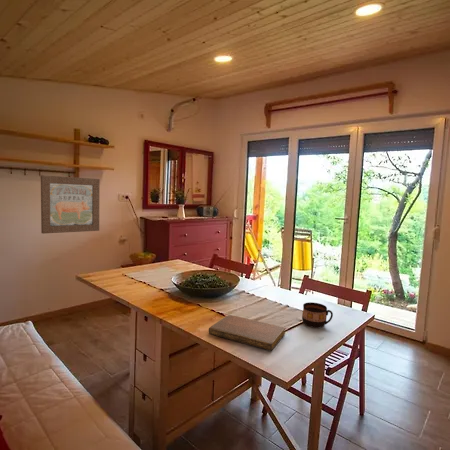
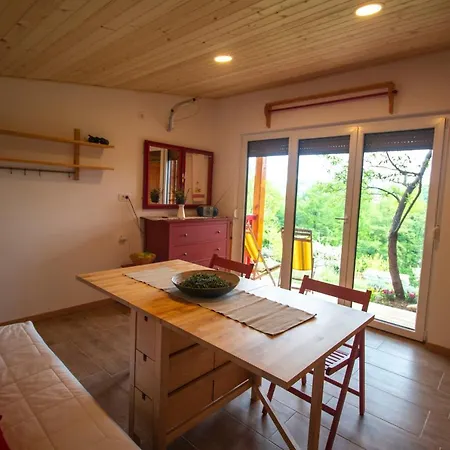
- notebook (247, 330)
- wall art (71, 204)
- cup (315, 315)
